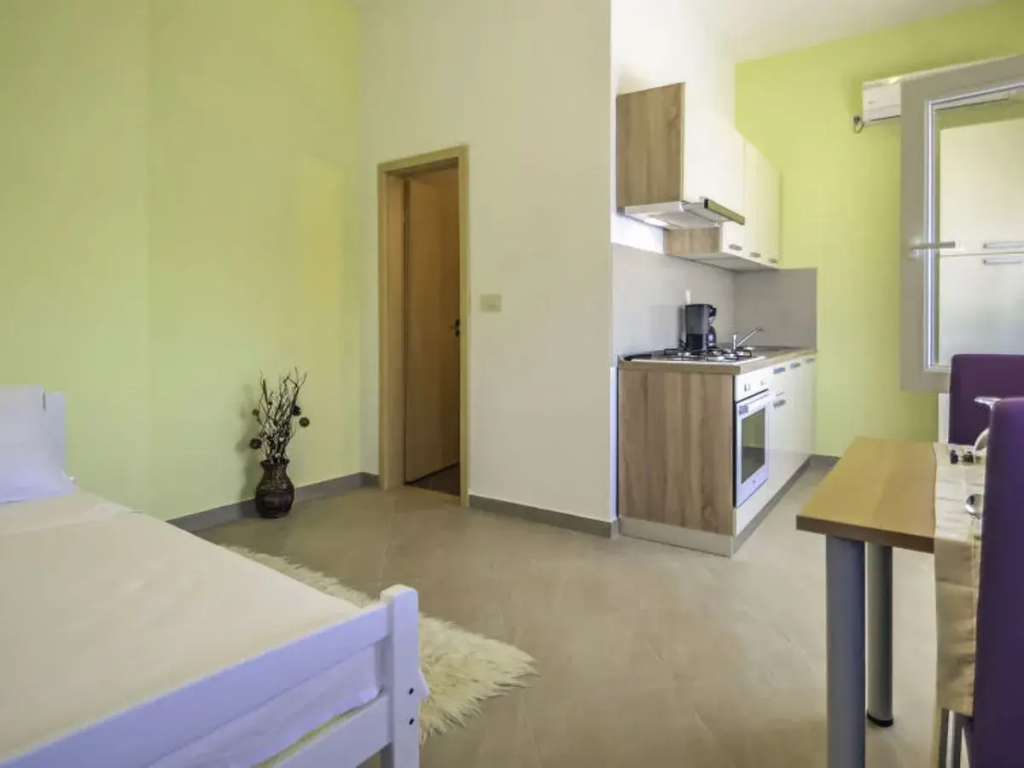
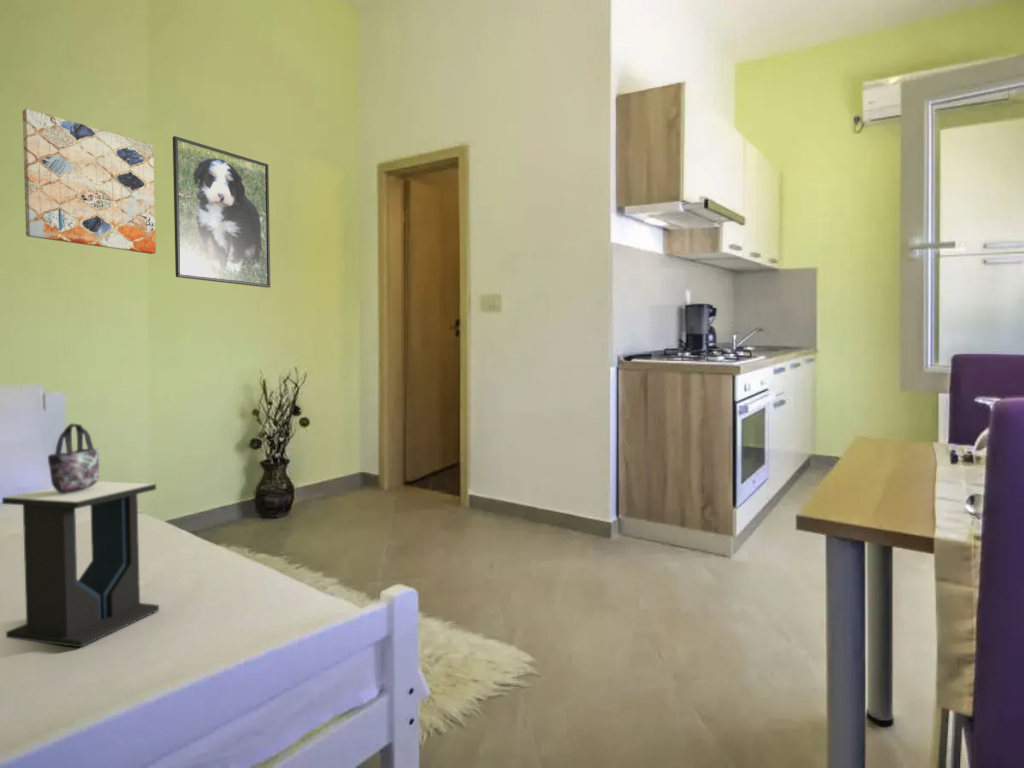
+ wall art (93, 187)
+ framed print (224, 217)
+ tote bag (91, 523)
